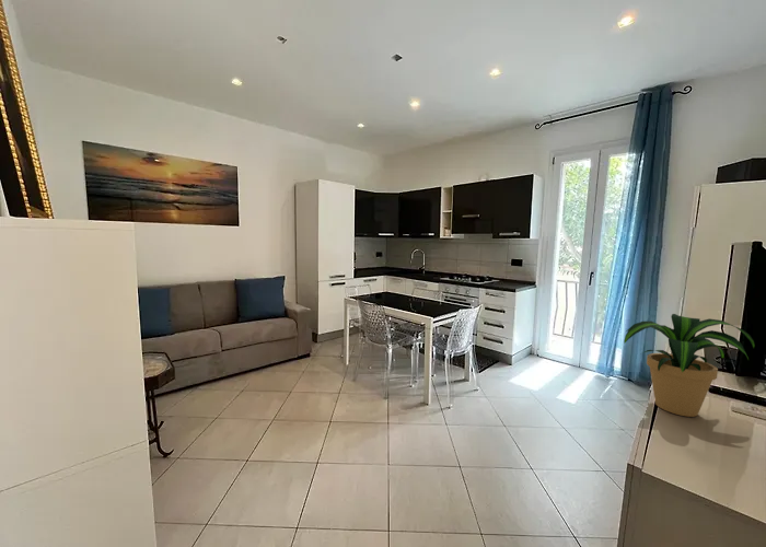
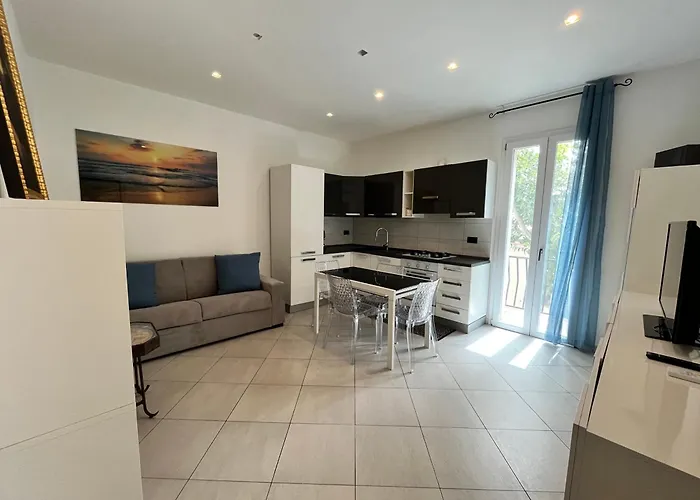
- potted plant (681, 363)
